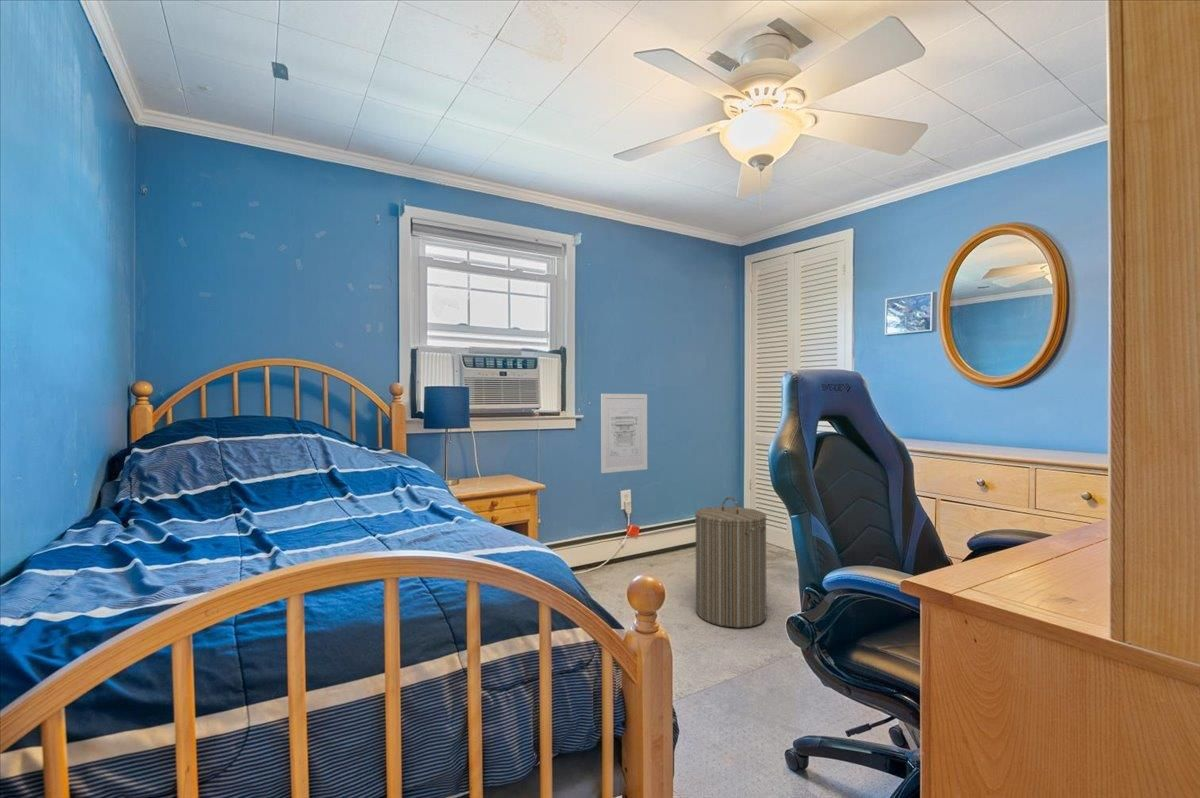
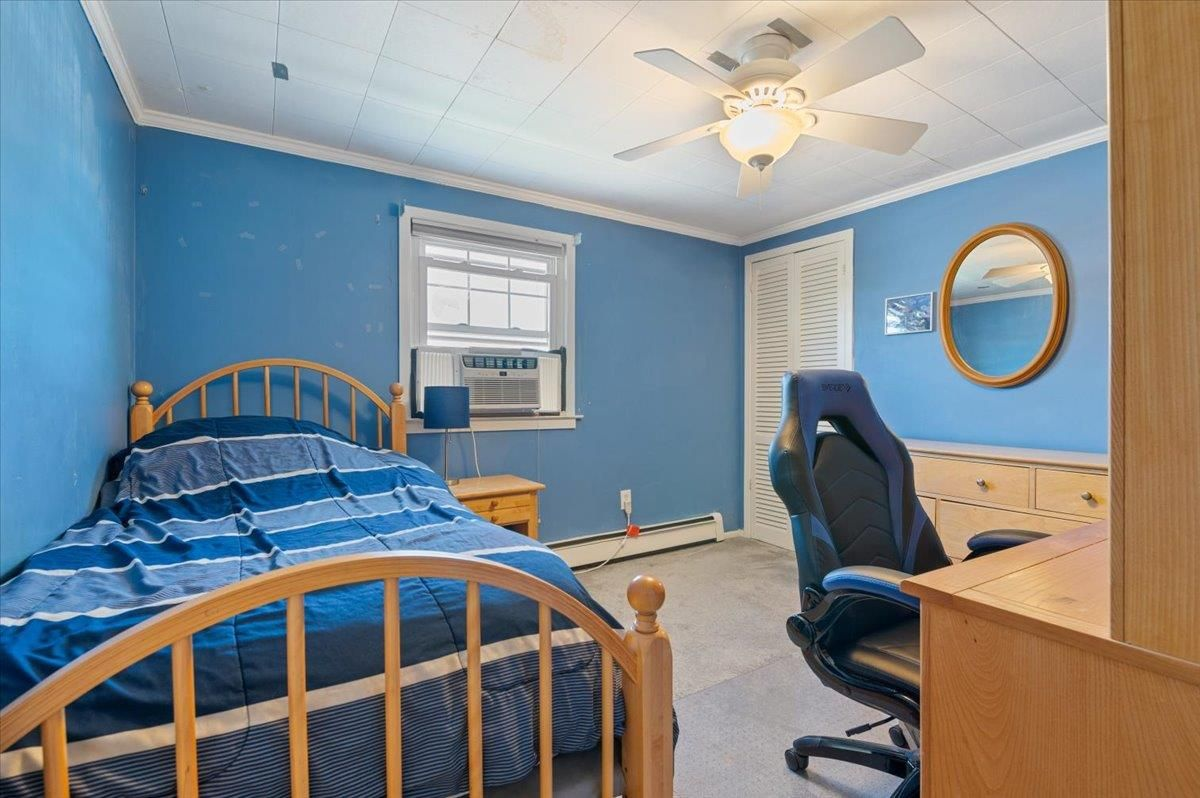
- wall art (624, 432)
- laundry hamper (730, 555)
